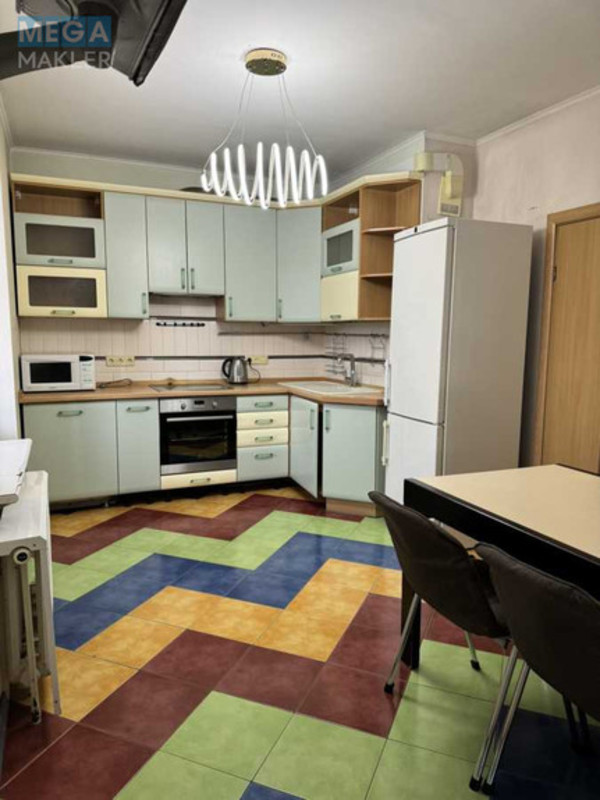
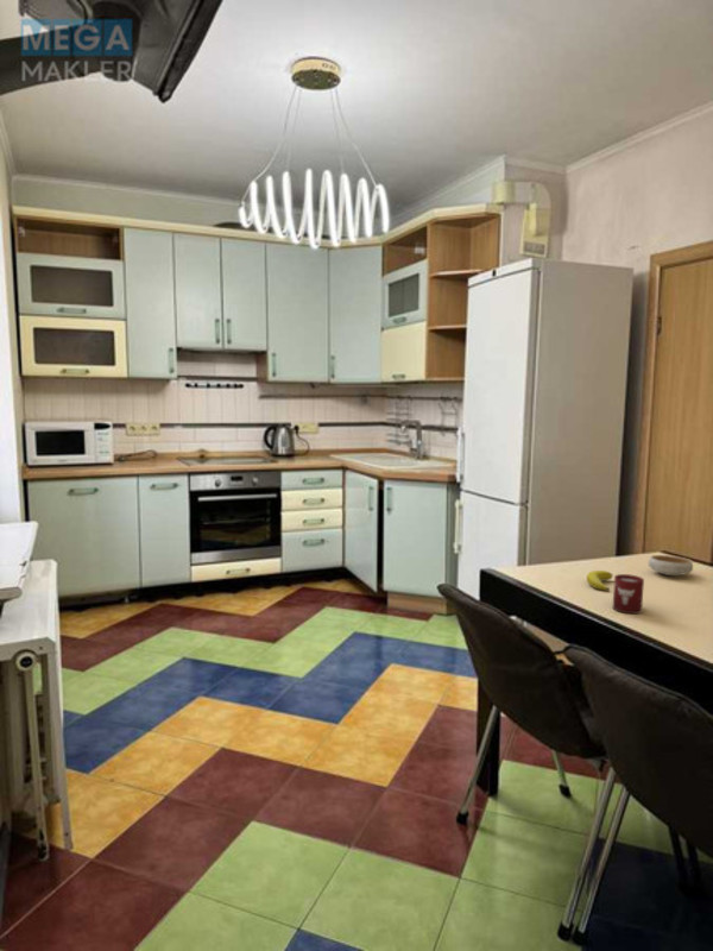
+ banana (599, 579)
+ bowl (670, 566)
+ cup (627, 591)
